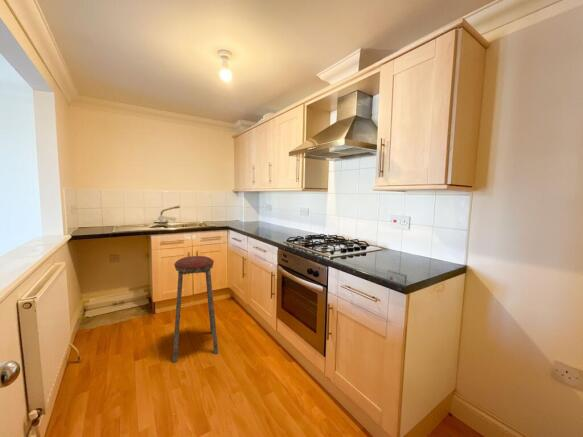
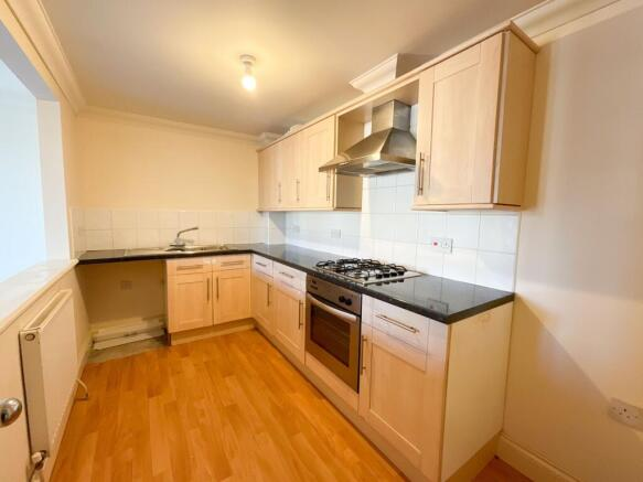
- music stool (208, 302)
